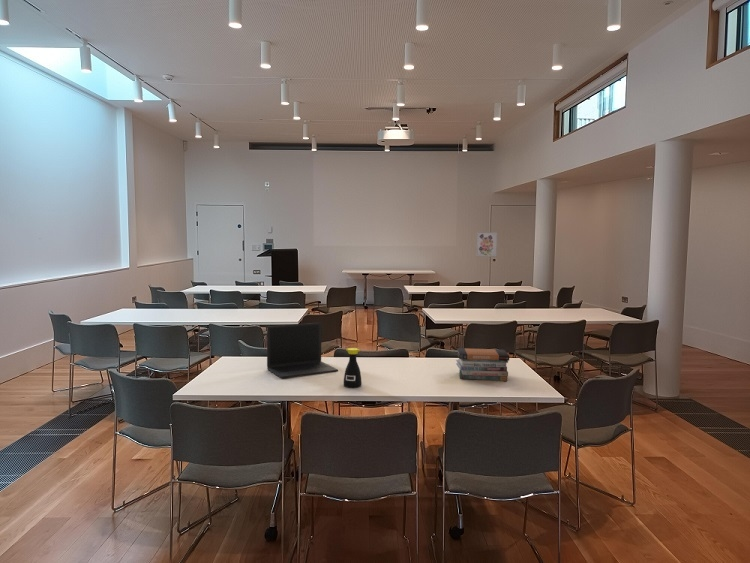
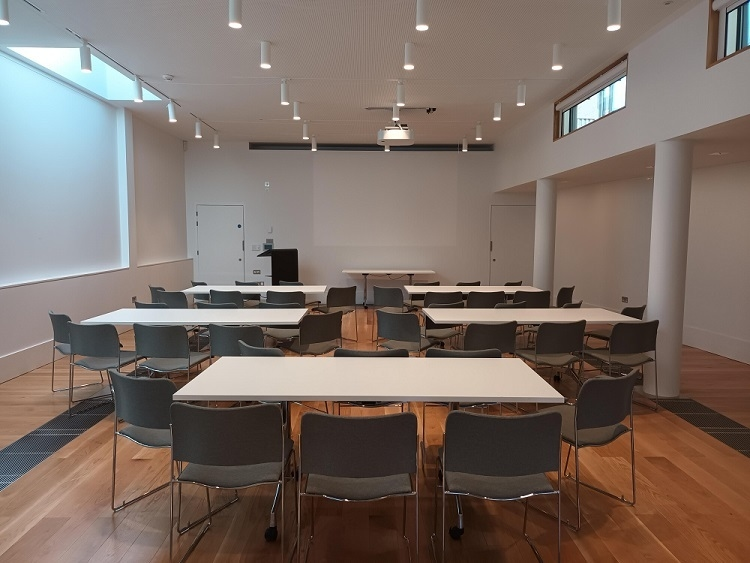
- book stack (481, 364)
- laptop (302, 348)
- bottle (352, 367)
- wall art (486, 244)
